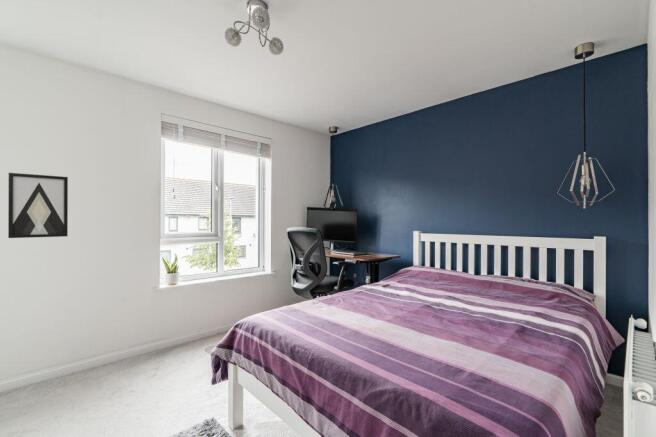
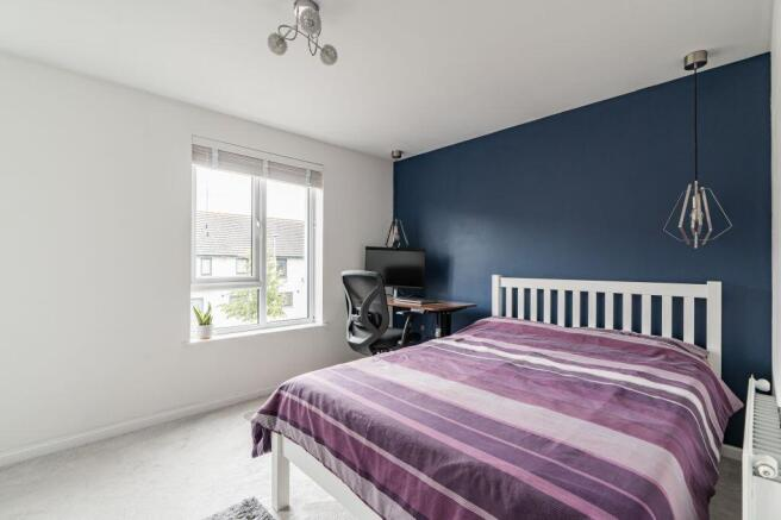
- wall art (39, 206)
